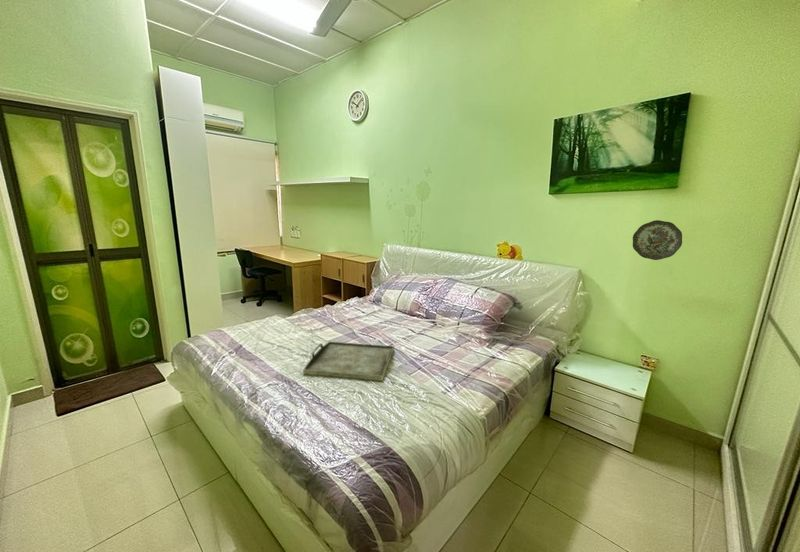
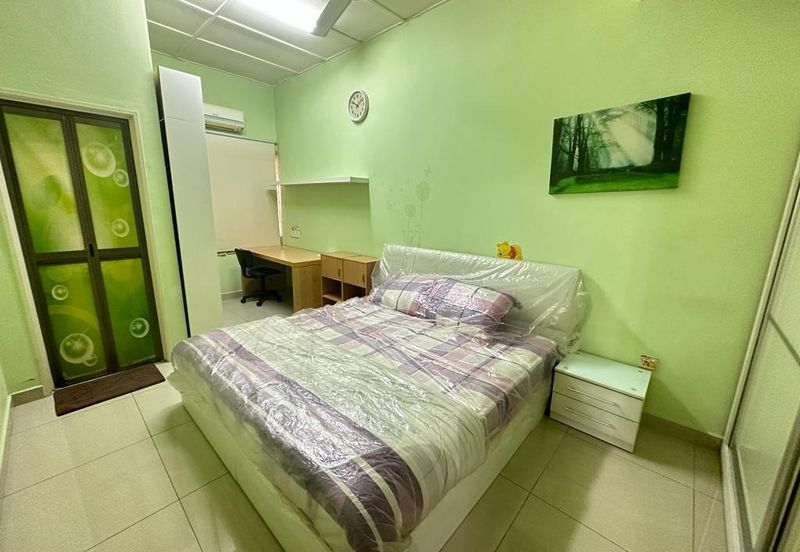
- serving tray (352, 355)
- decorative plate (656, 240)
